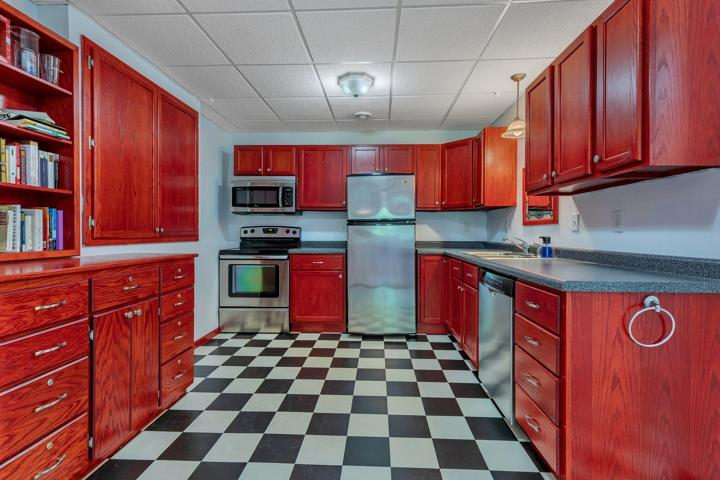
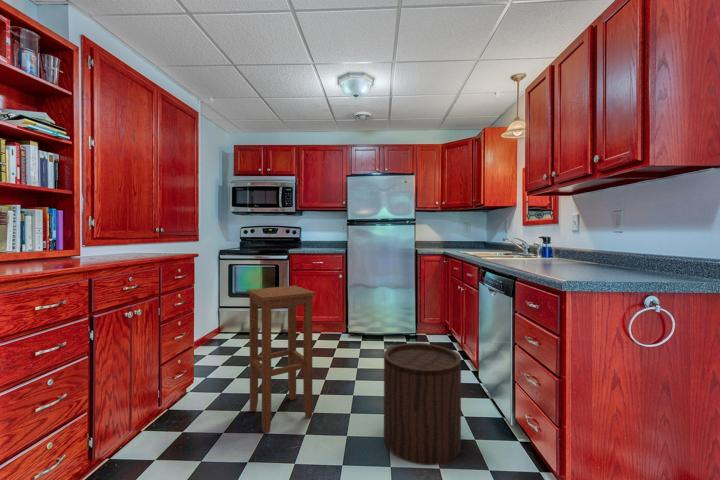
+ stool (421, 397)
+ stool (280, 352)
